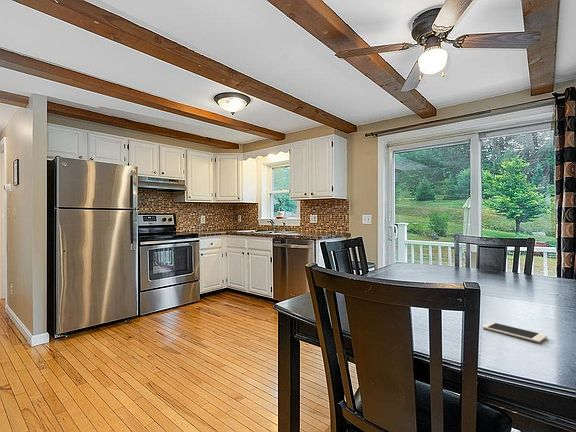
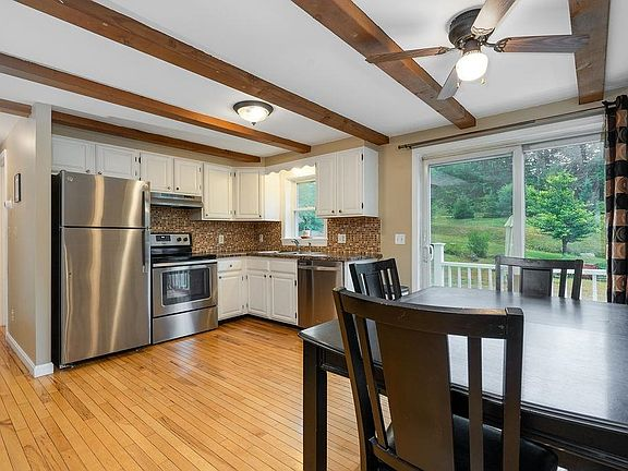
- cell phone (513, 331)
